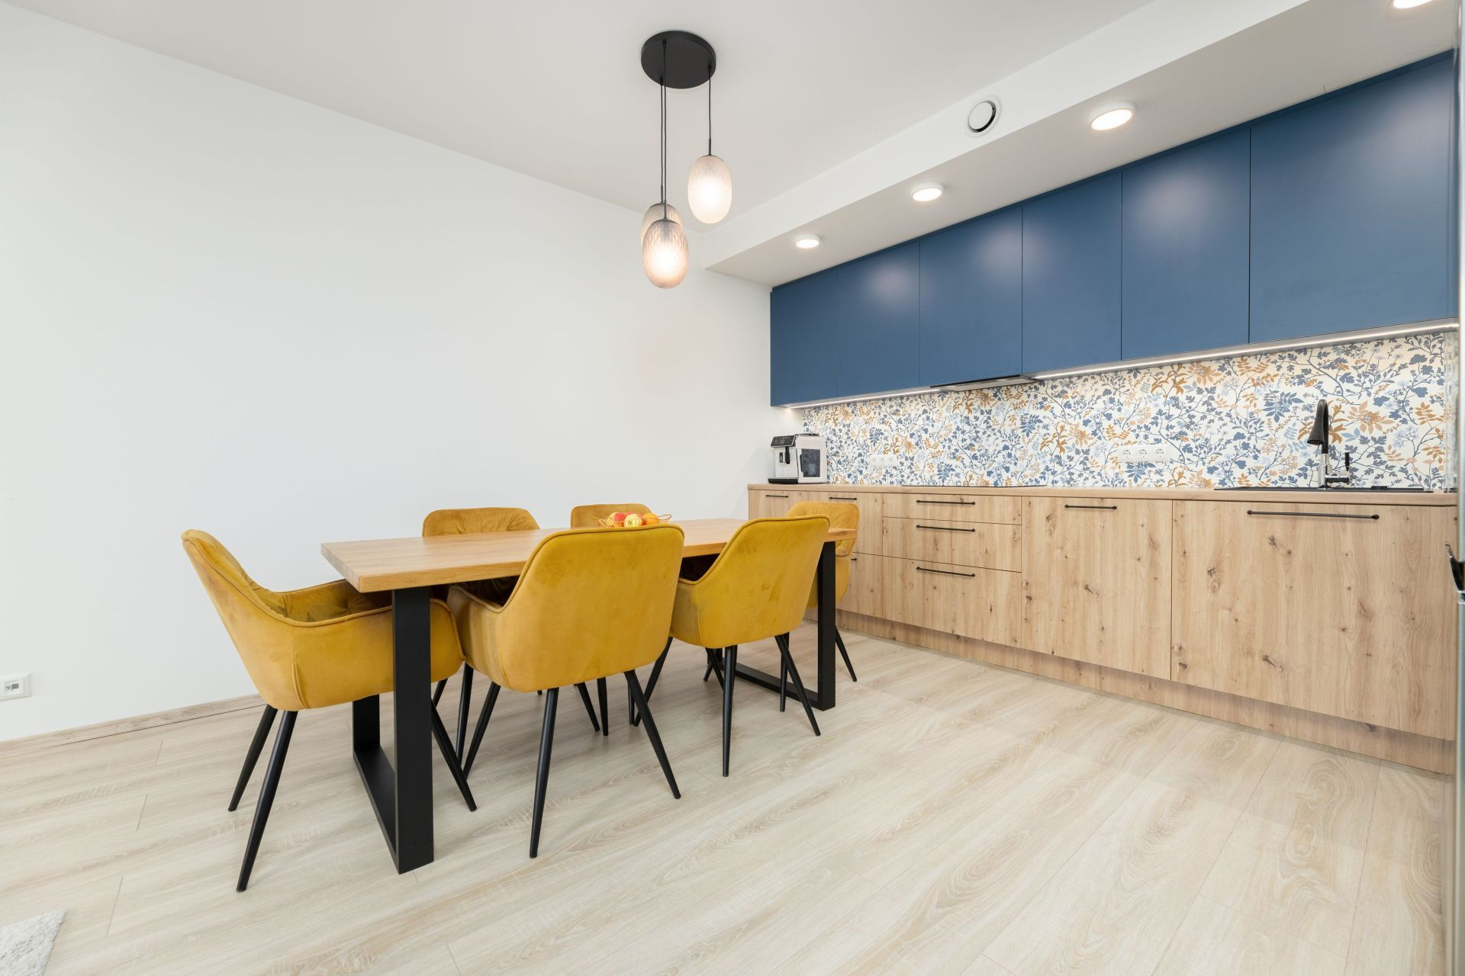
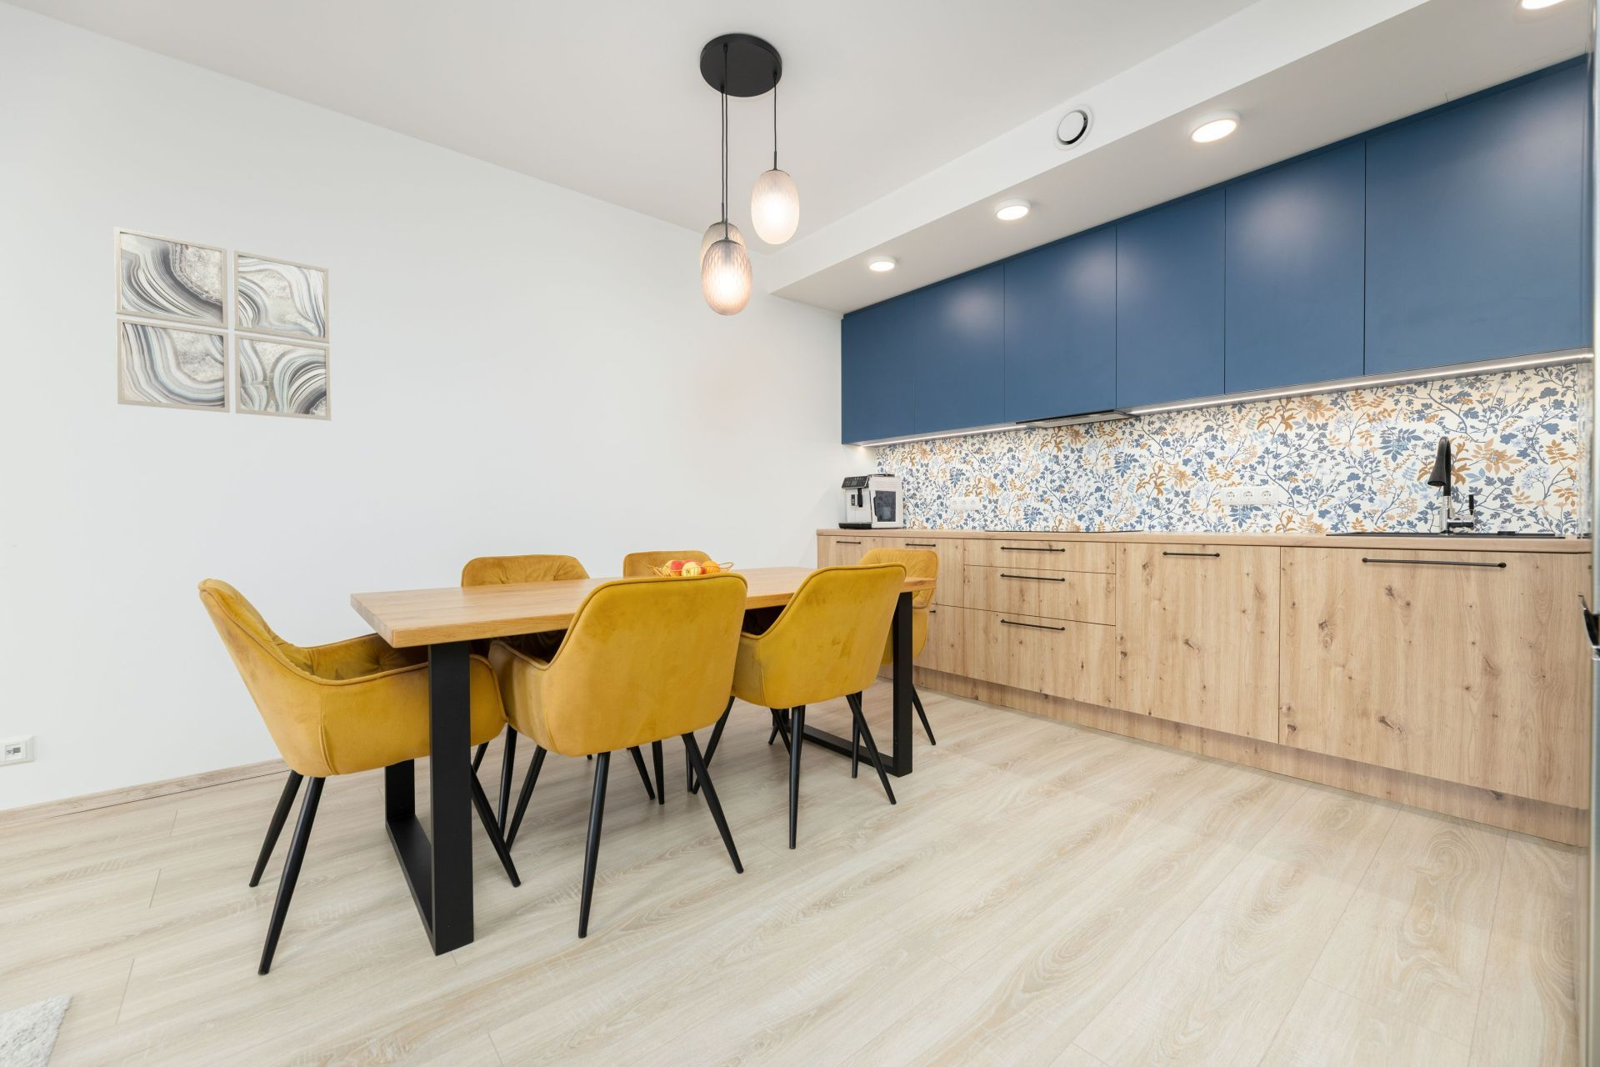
+ wall art (235, 330)
